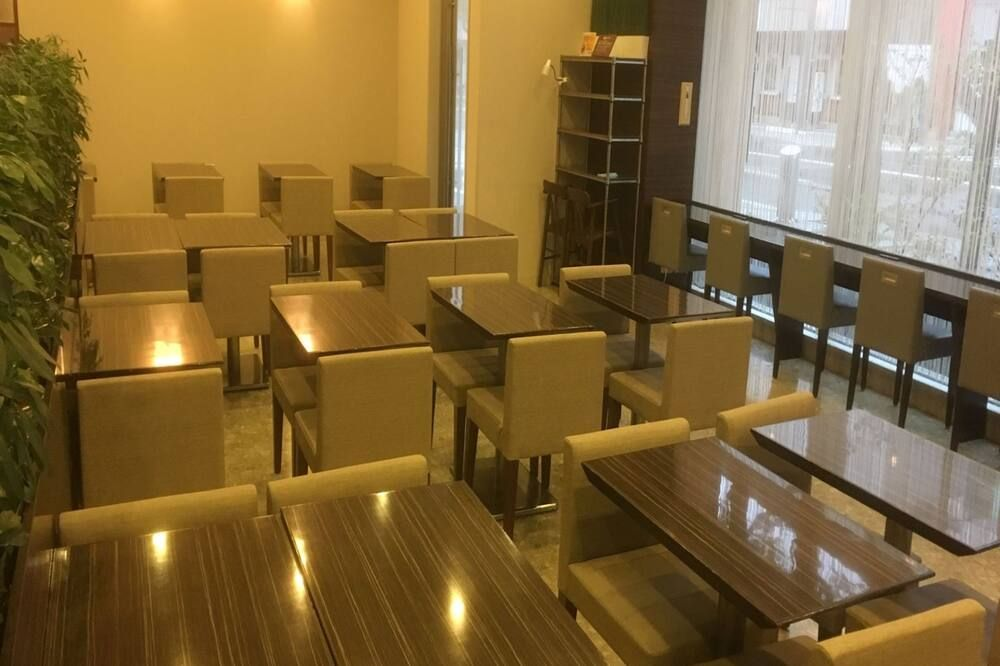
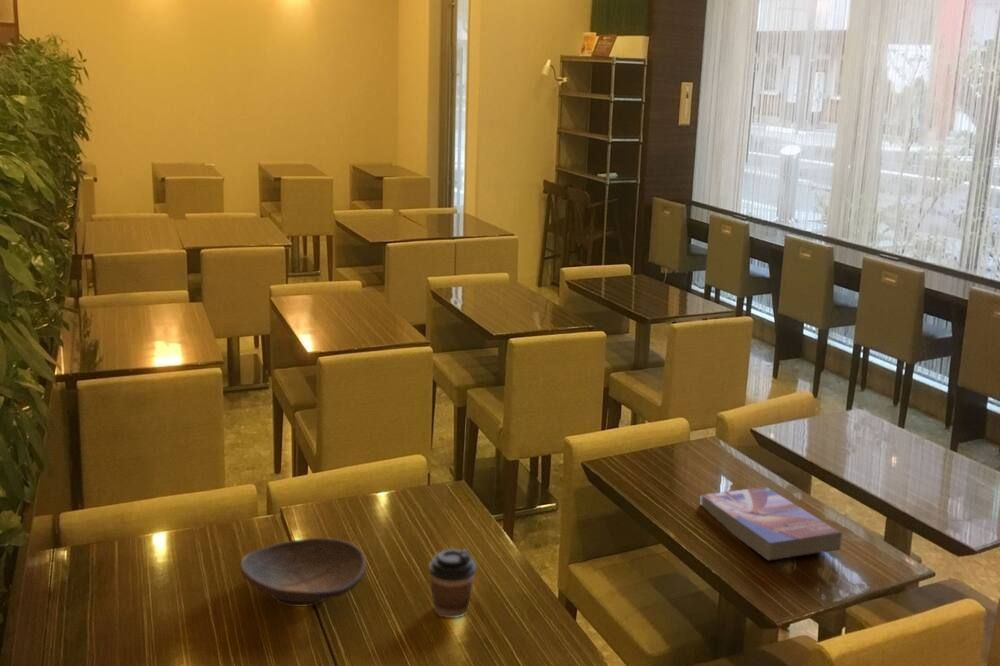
+ coffee cup (452, 580)
+ decorative bowl (304, 575)
+ textbook (767, 521)
